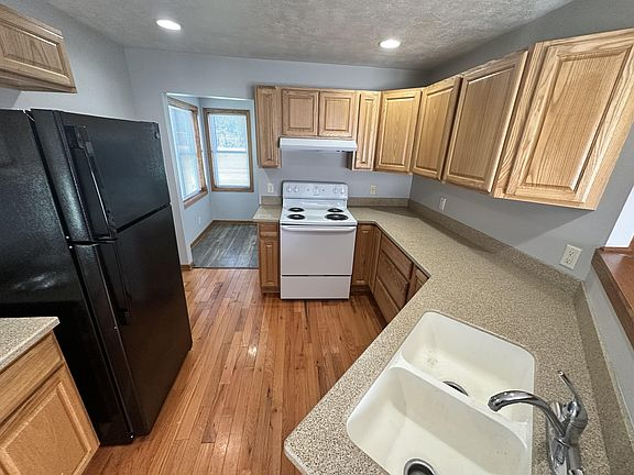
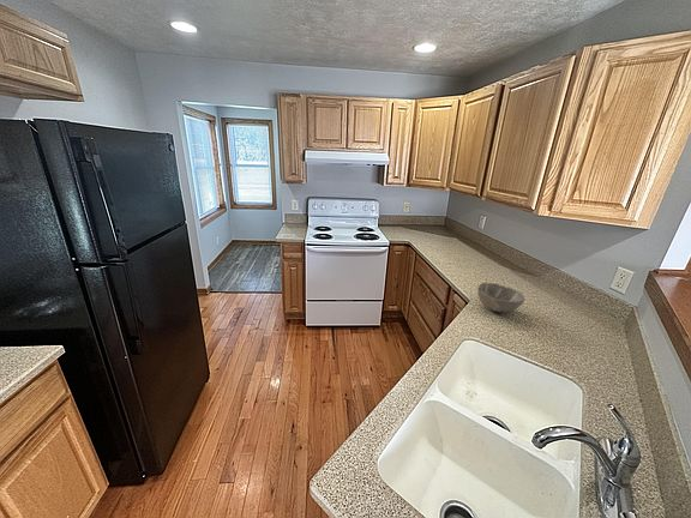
+ bowl (498, 300)
